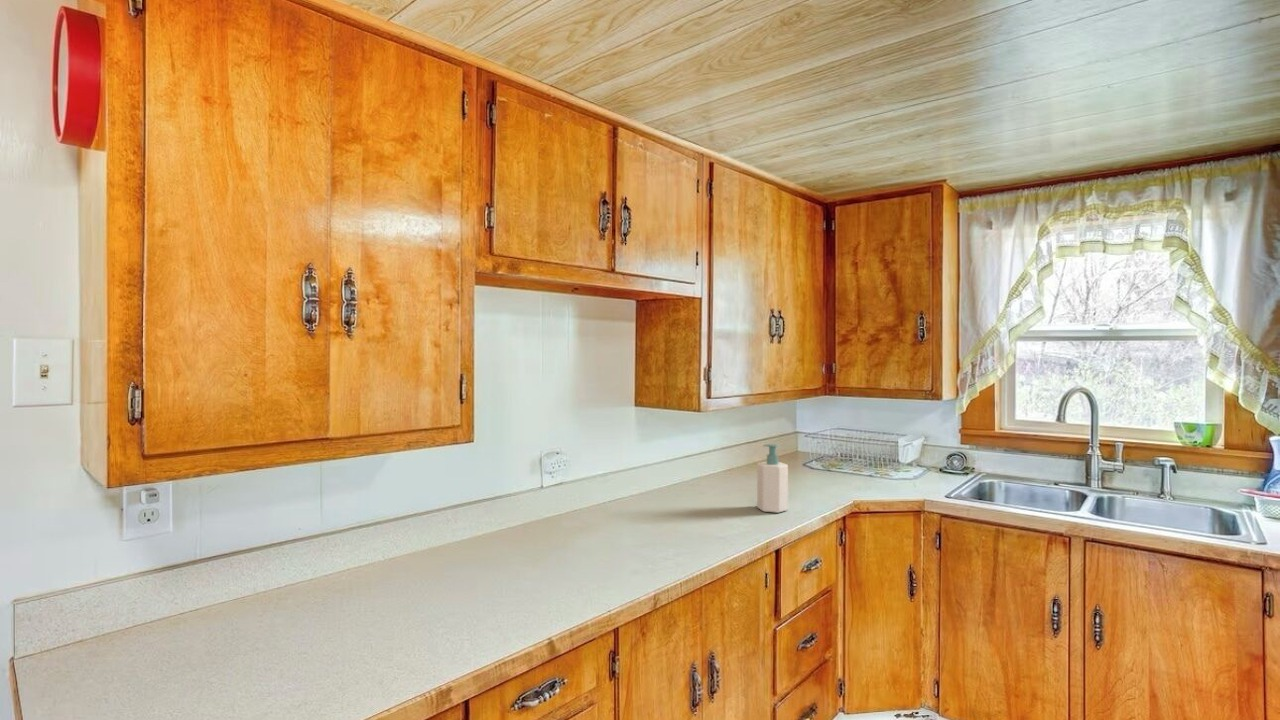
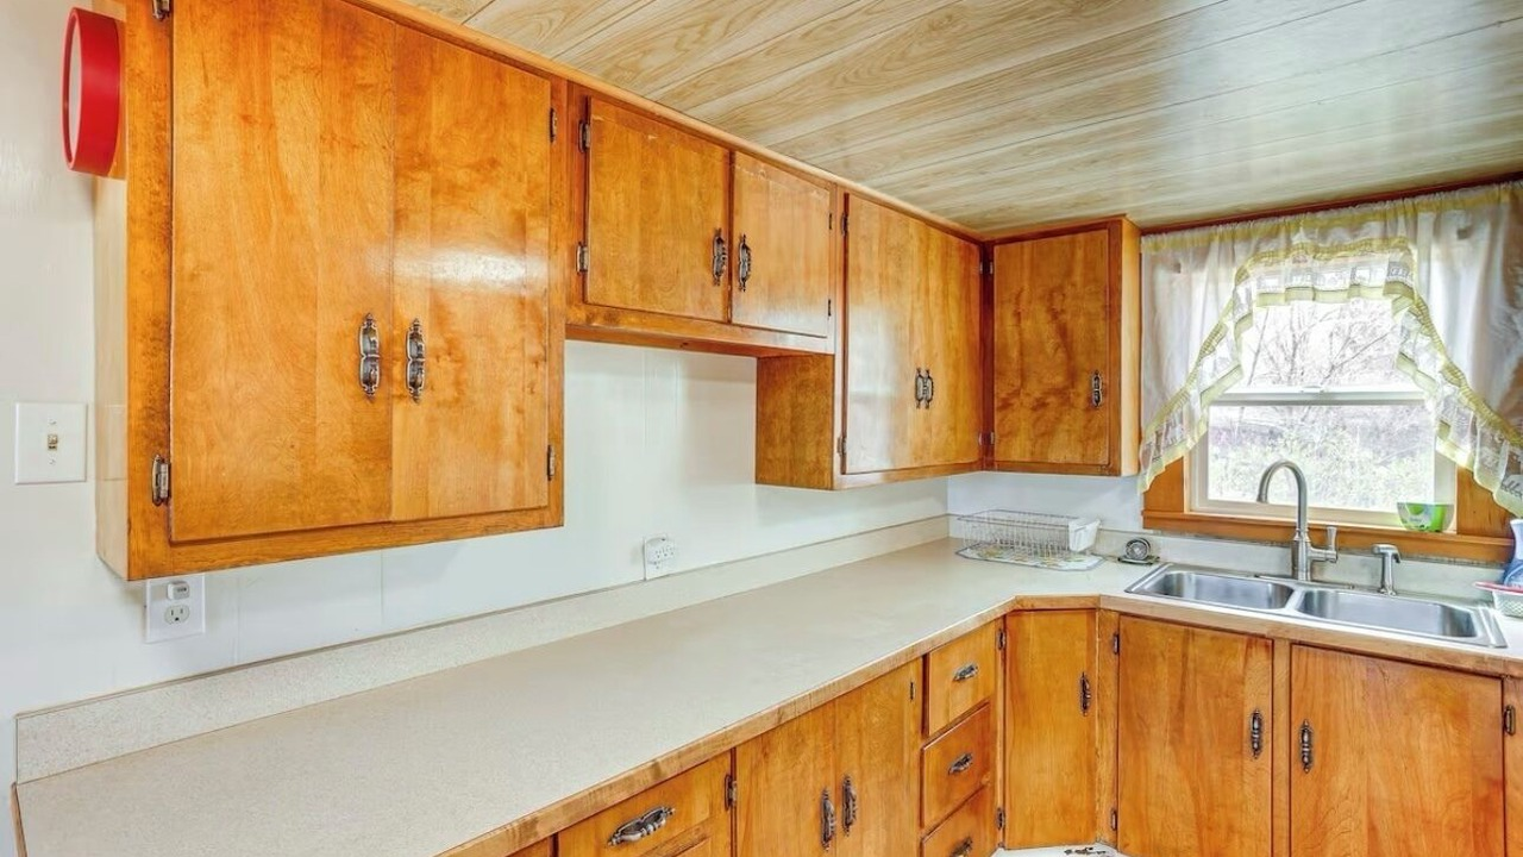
- soap bottle (772, 476)
